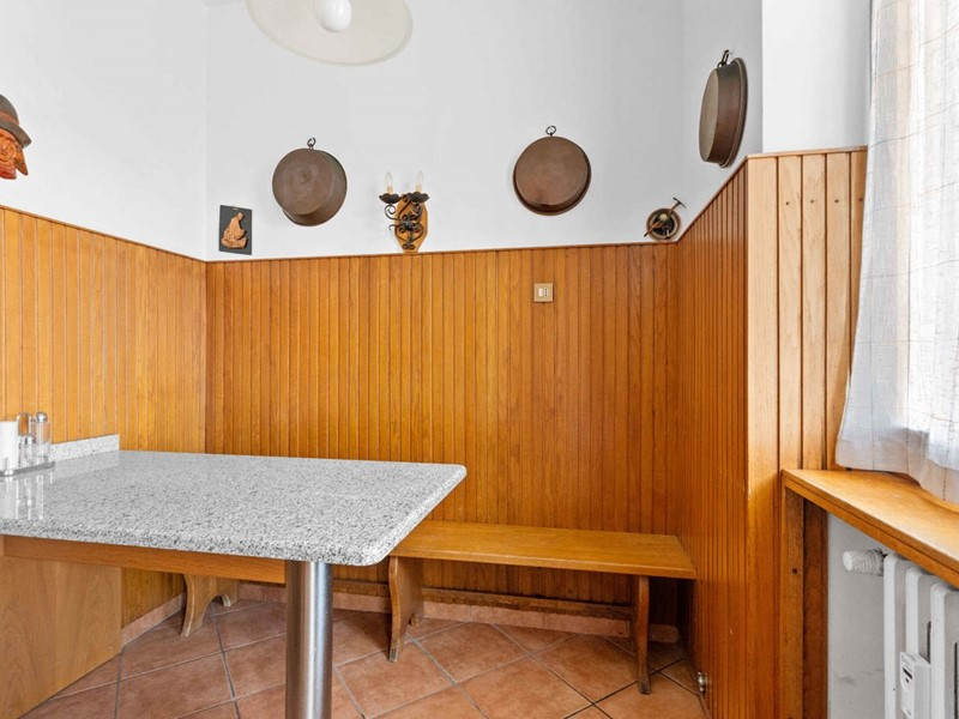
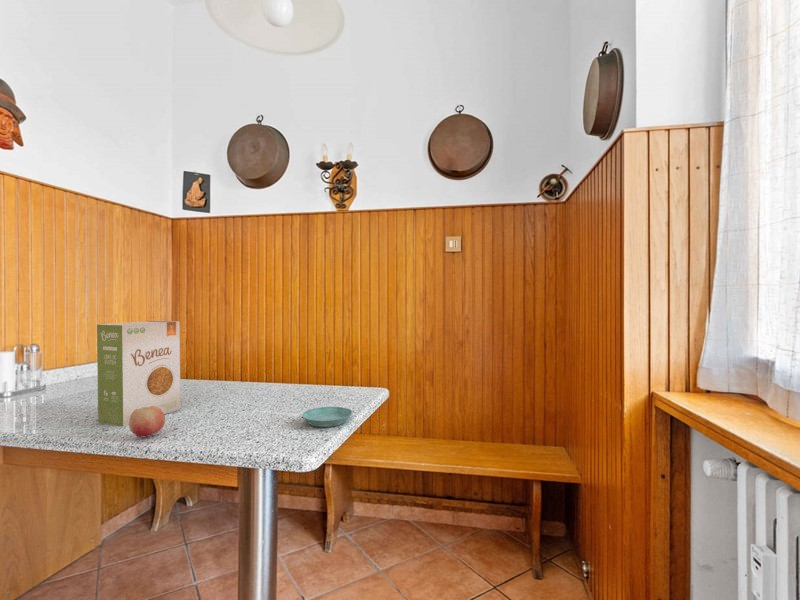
+ fruit (147, 421)
+ food box (140, 369)
+ saucer (327, 417)
